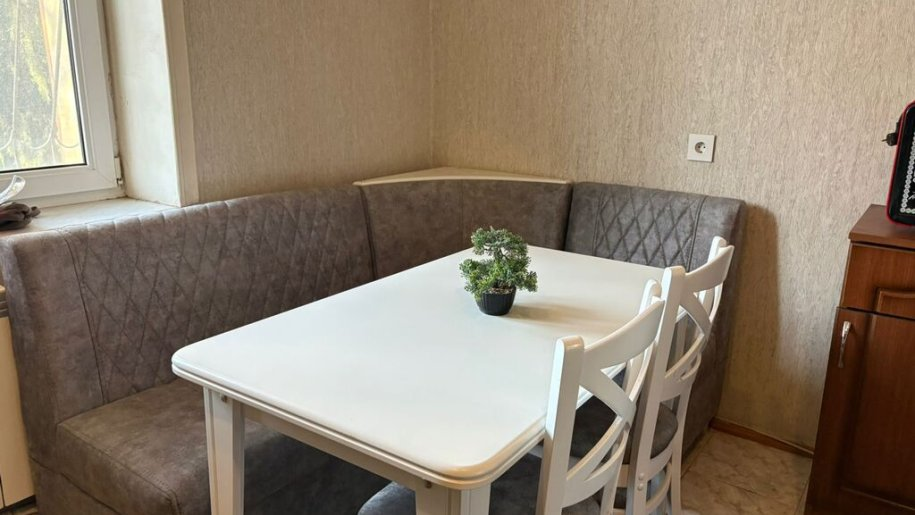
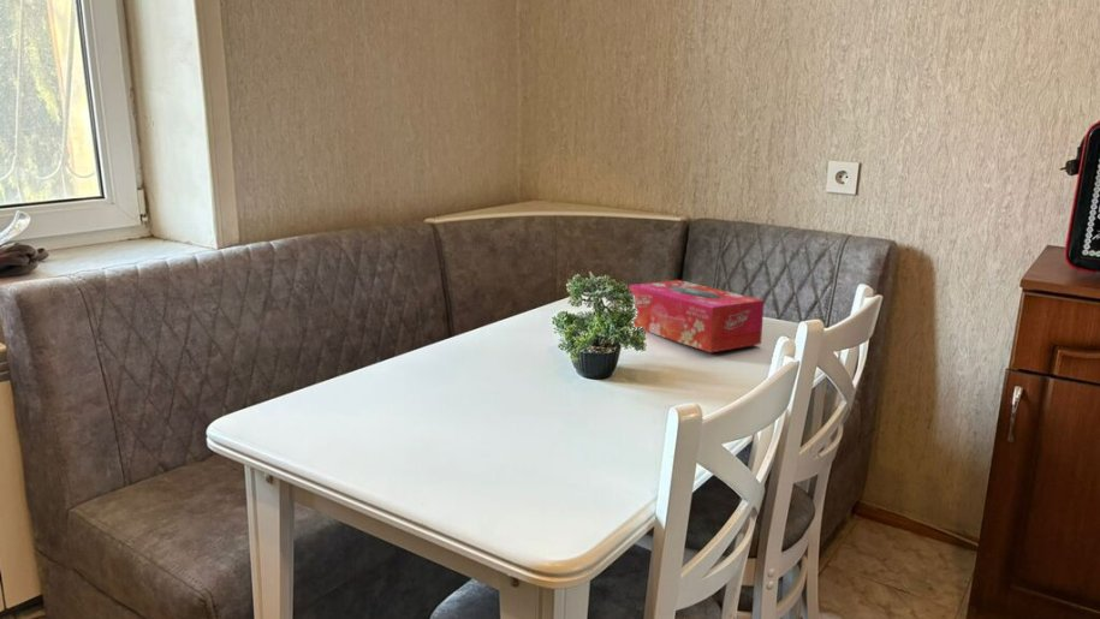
+ tissue box (692, 313)
